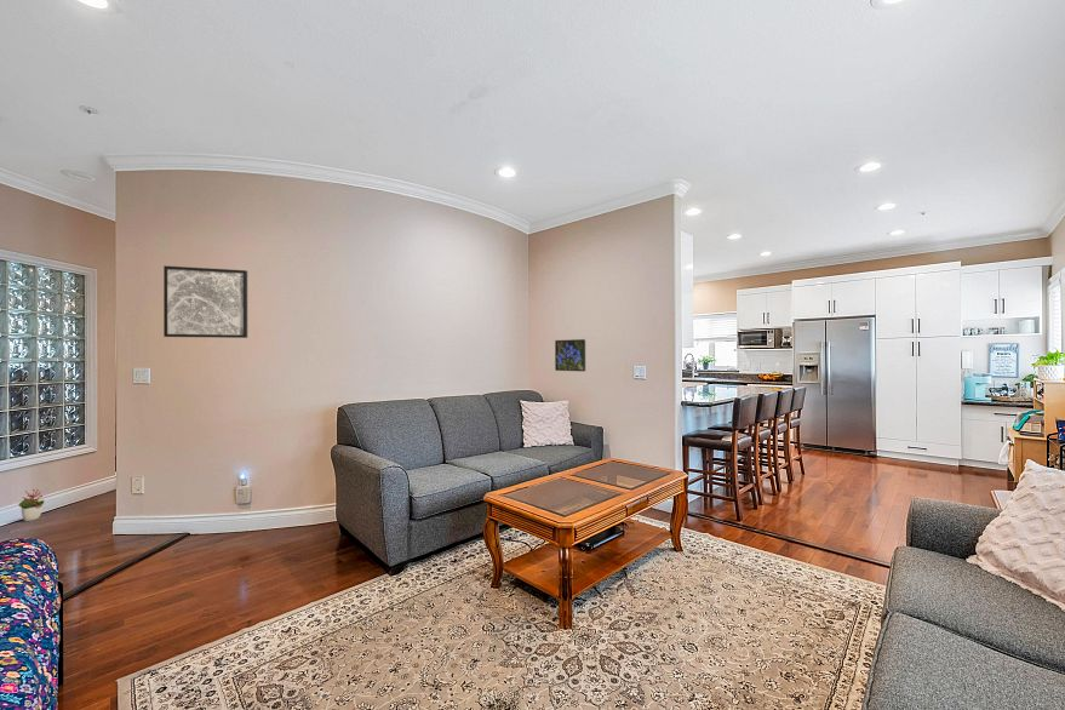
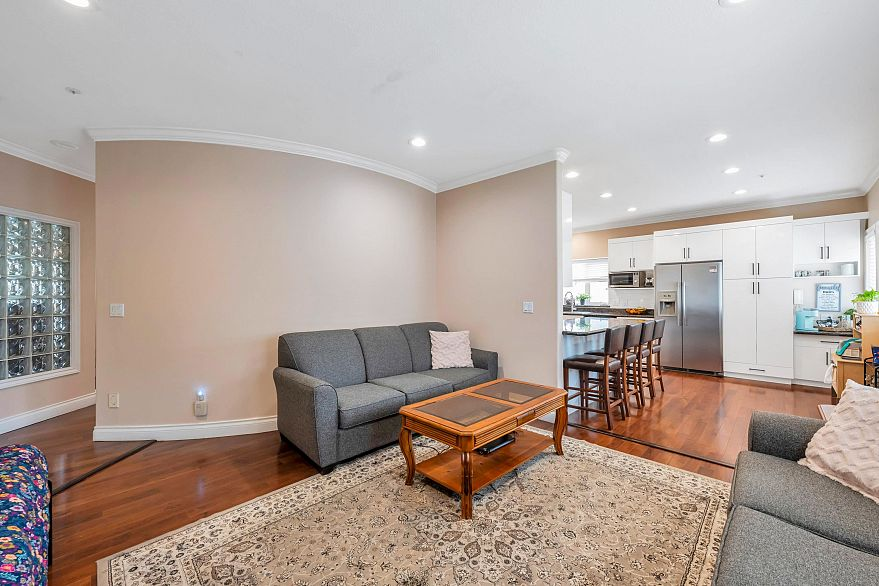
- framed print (569, 355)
- decorative plant (32, 504)
- wall art (206, 303)
